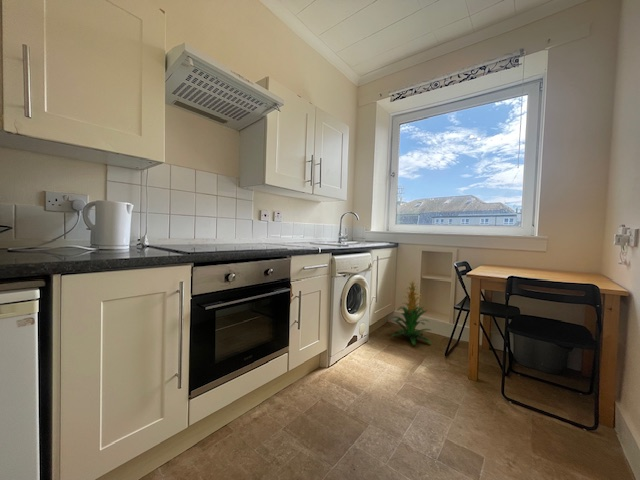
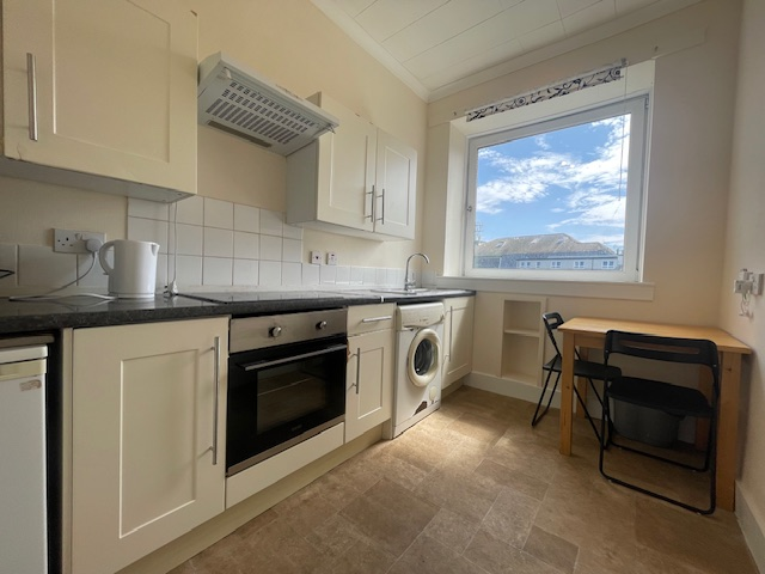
- indoor plant (412, 308)
